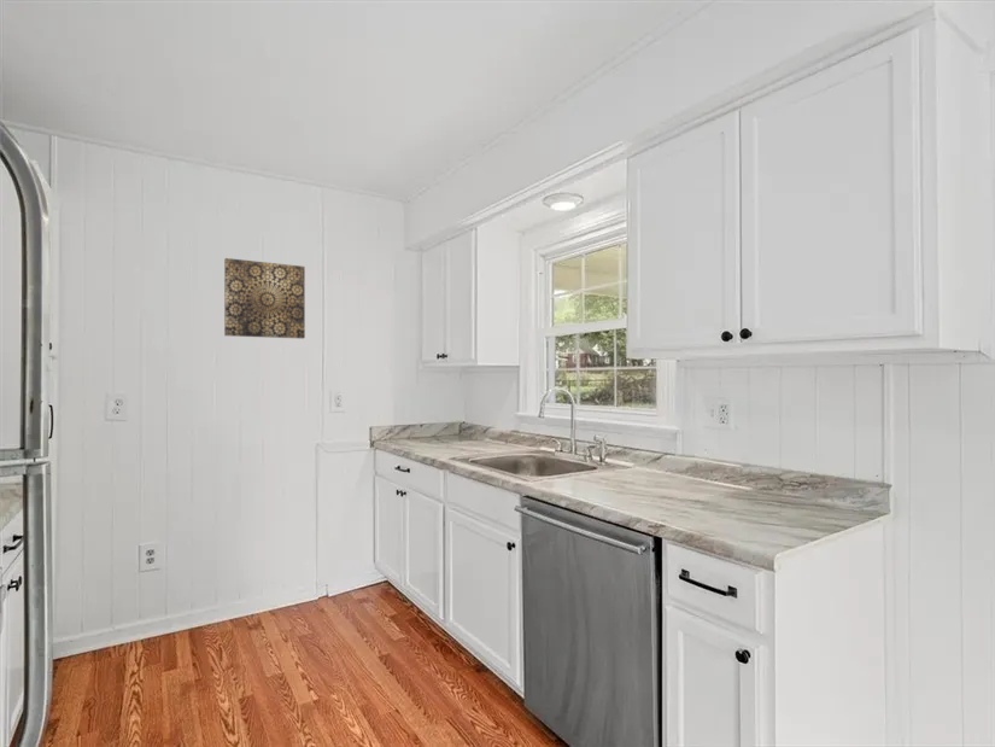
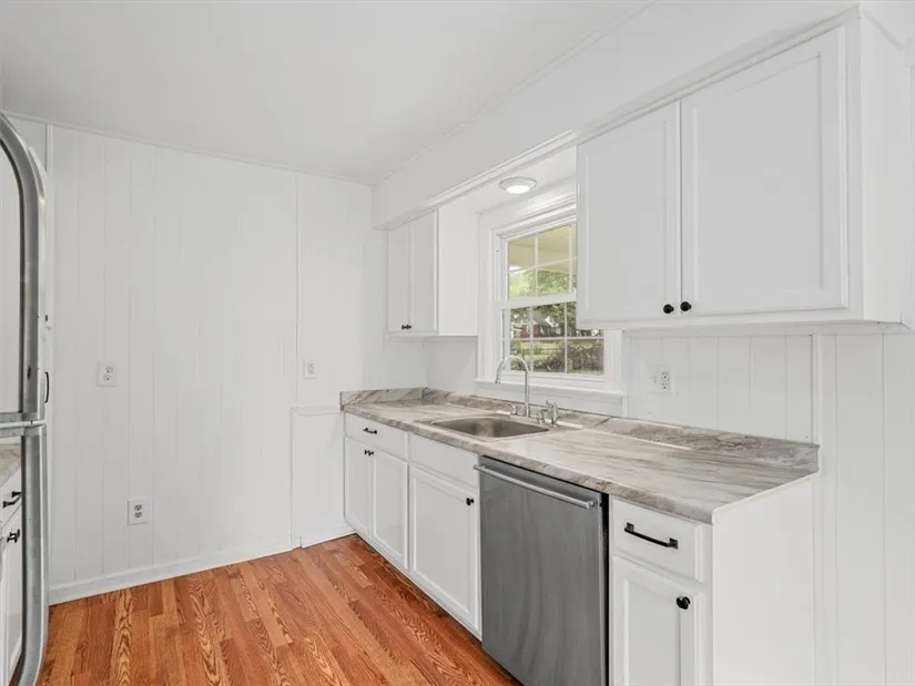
- wall art (265, 299)
